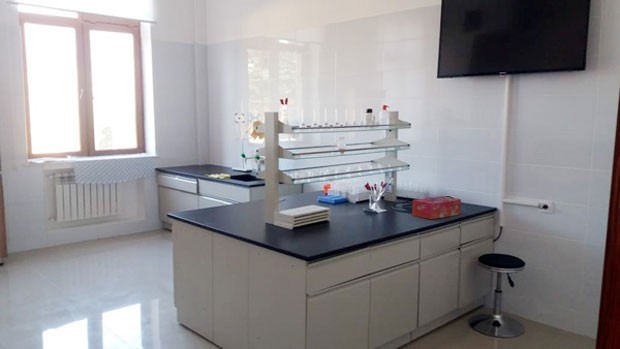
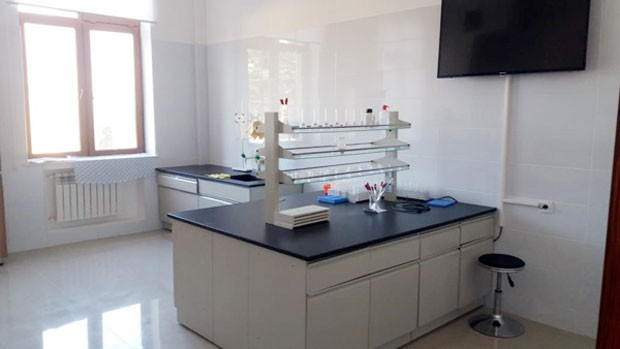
- tissue box (436, 207)
